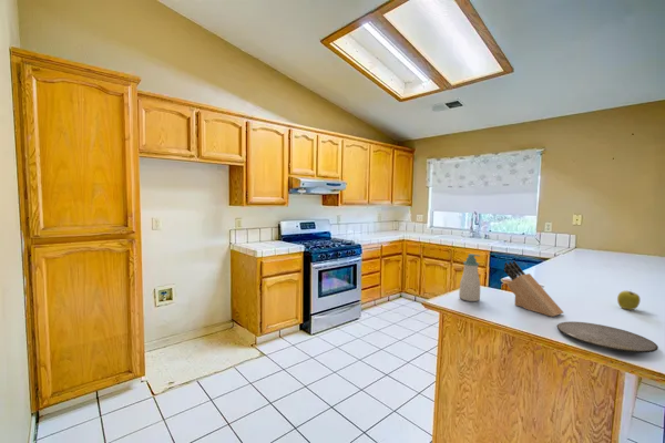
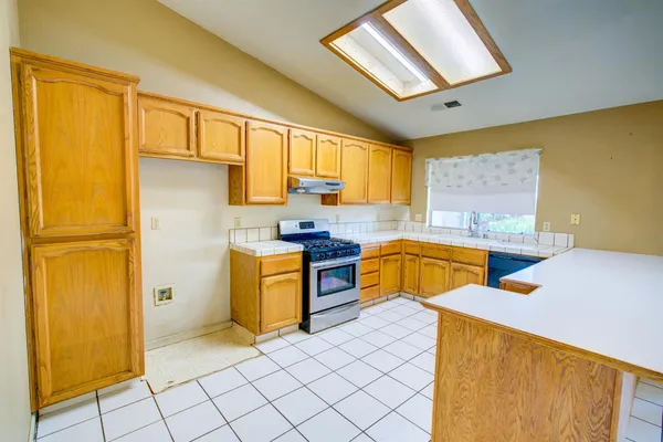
- apple (628, 298)
- soap bottle (470, 276)
- plate (603, 336)
- knife block (530, 286)
